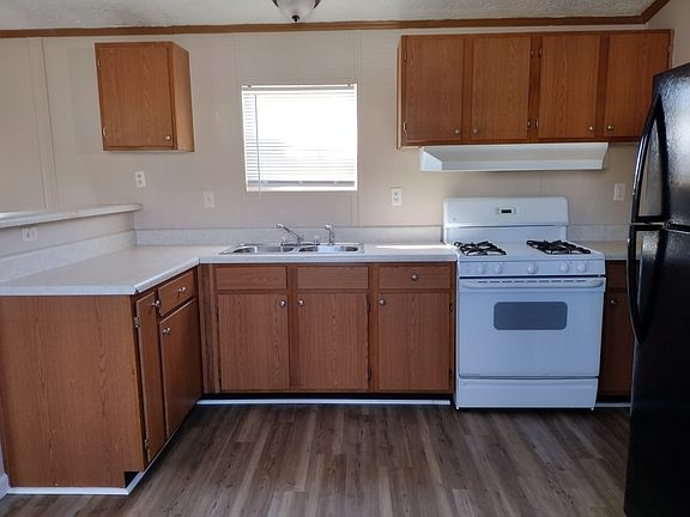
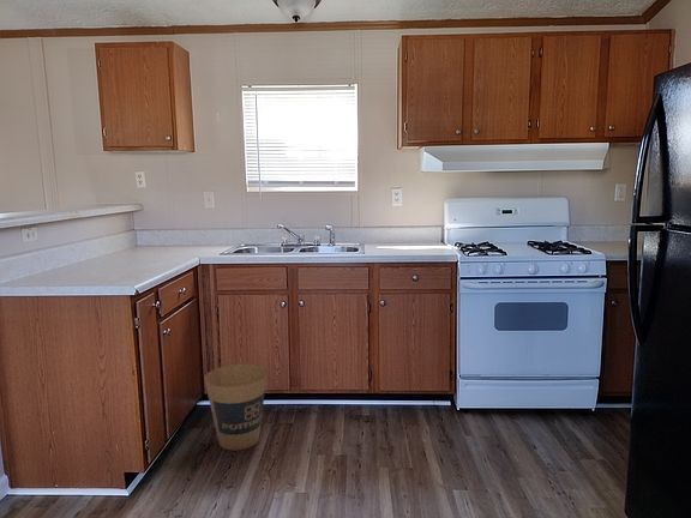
+ trash can (238, 408)
